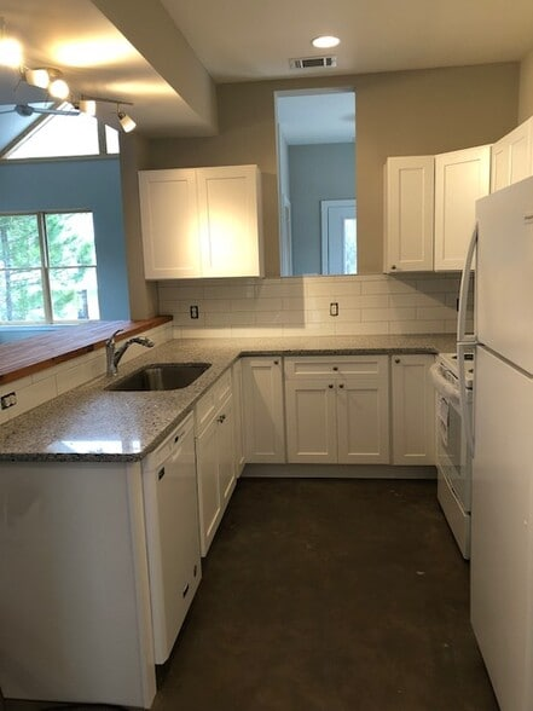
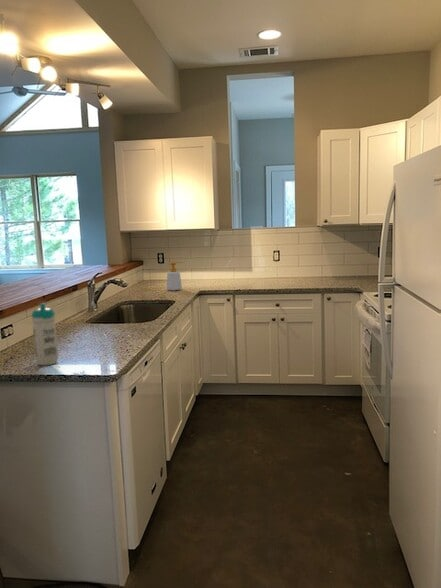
+ soap bottle (175, 275)
+ water bottle (44, 333)
